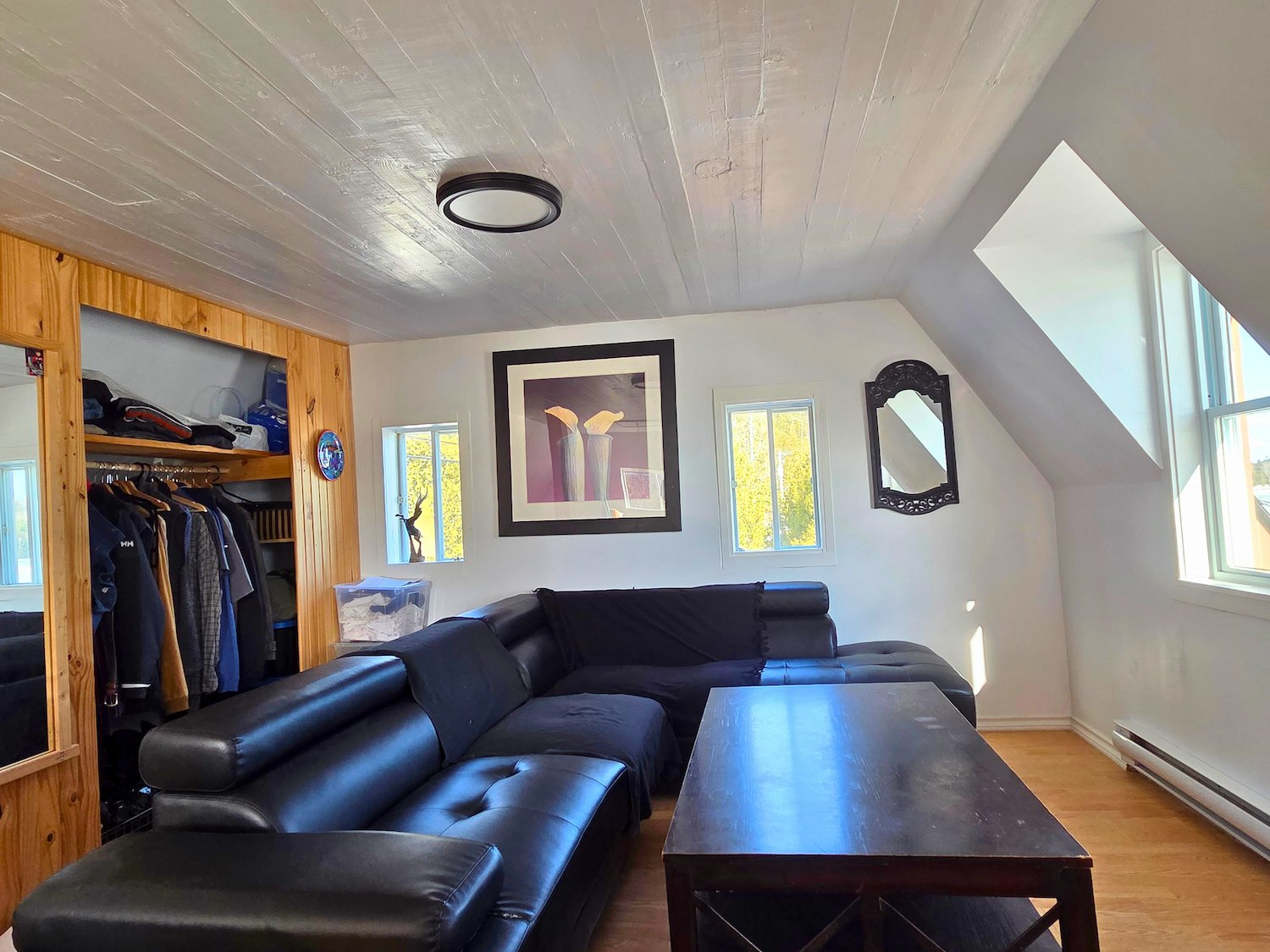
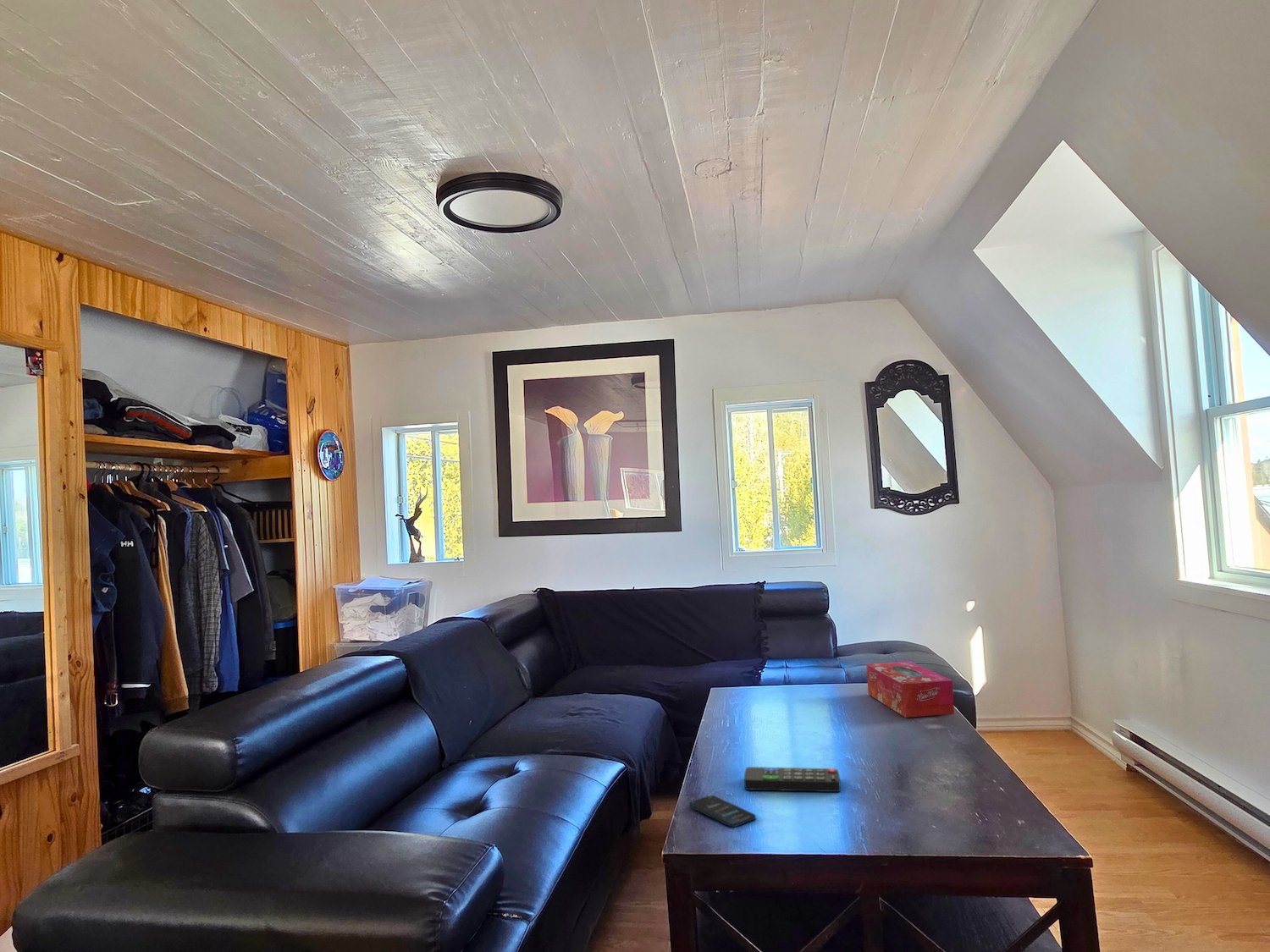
+ remote control (791, 778)
+ smartphone (721, 810)
+ tissue box (908, 687)
